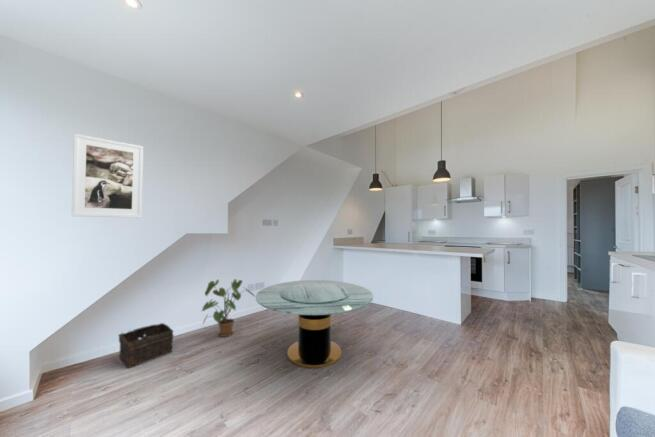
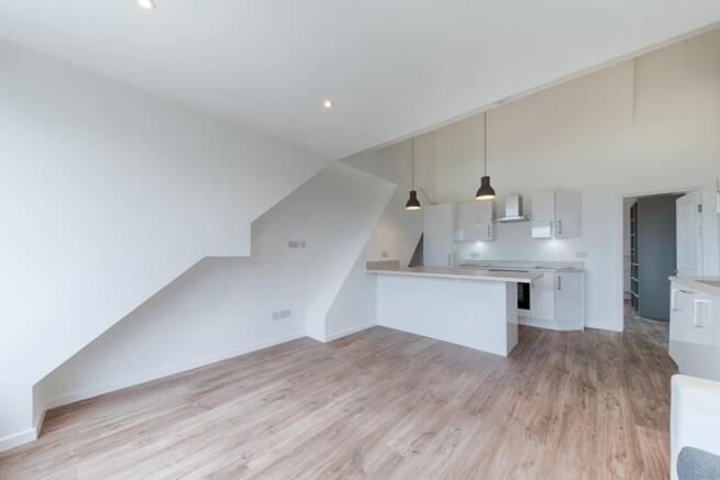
- basket (146, 340)
- house plant (227, 305)
- dining table (314, 321)
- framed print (110, 178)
